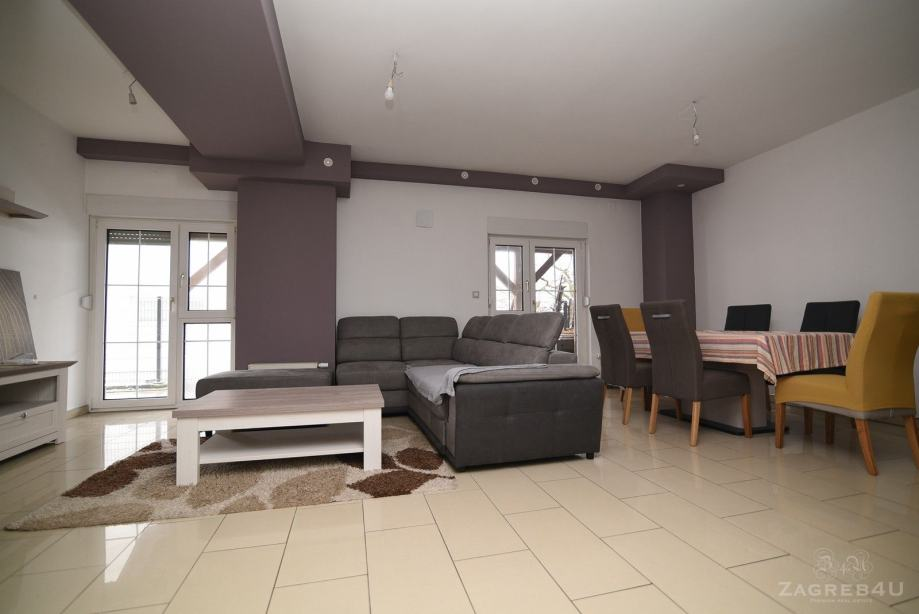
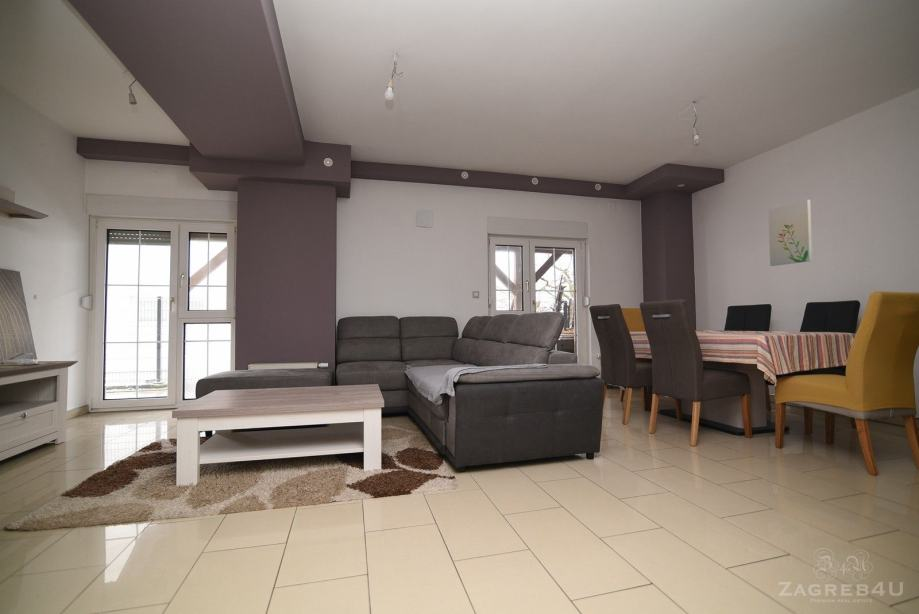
+ wall art (789, 234)
